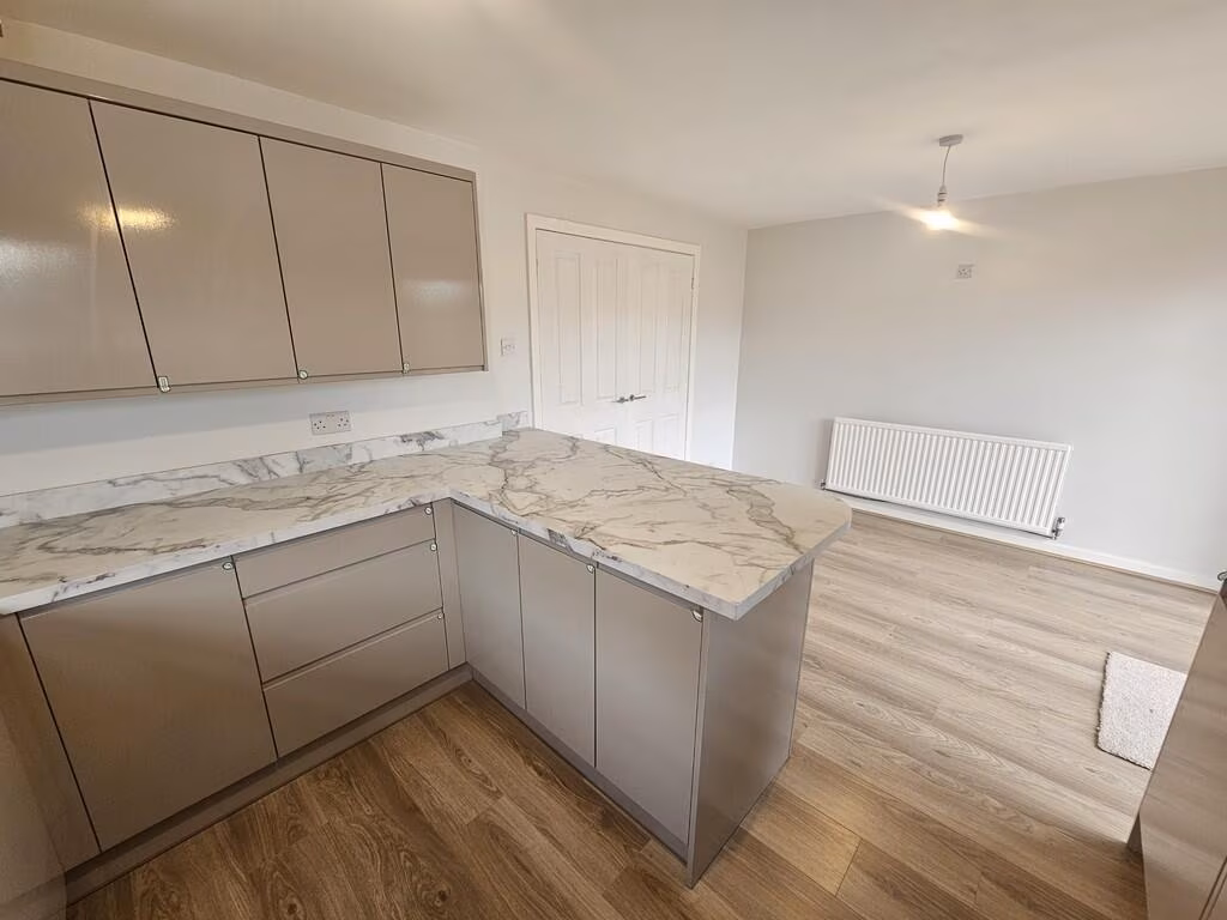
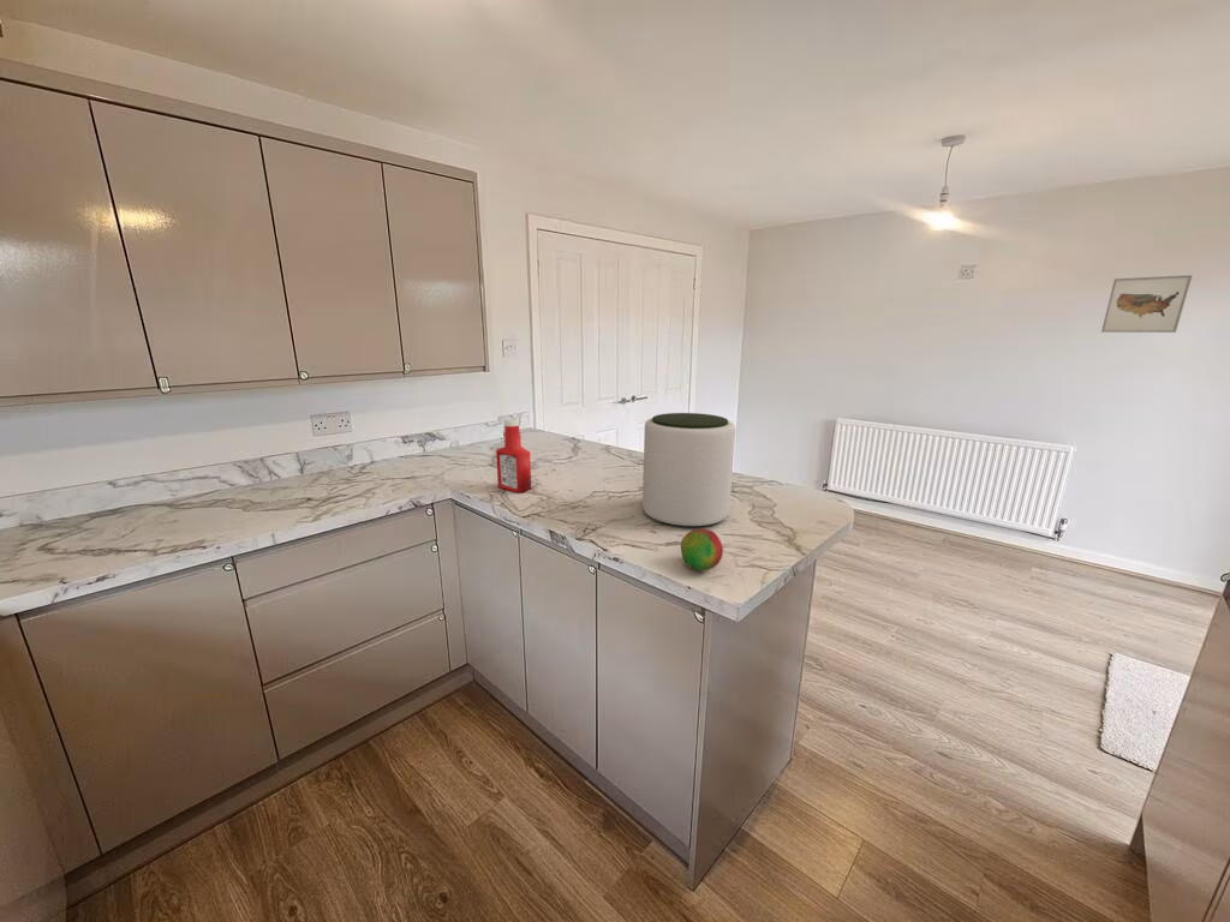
+ wall art (1144, 305)
+ plant pot (687, 467)
+ fruit (701, 549)
+ soap bottle (513, 454)
